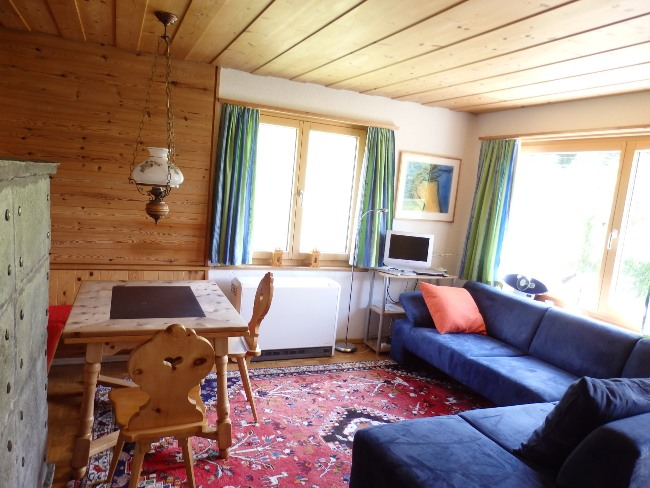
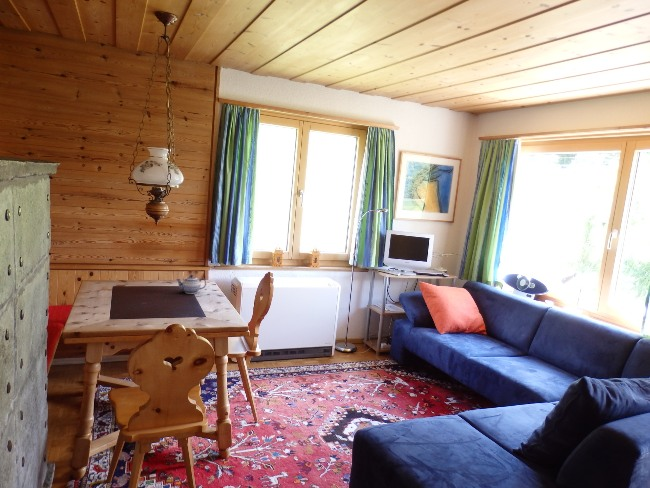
+ teapot (191, 283)
